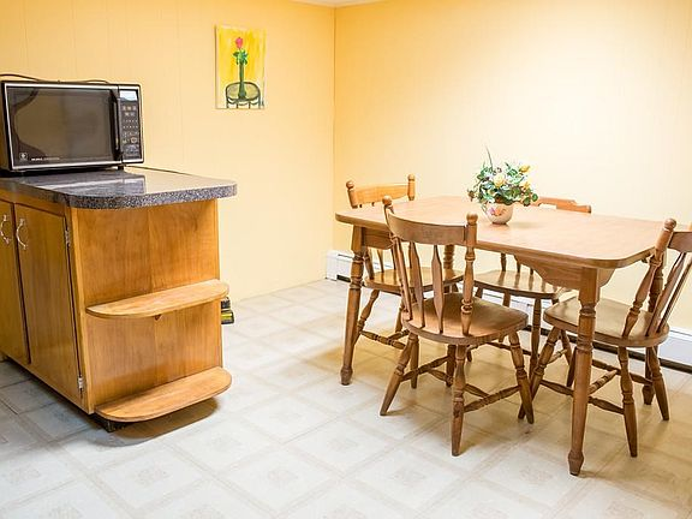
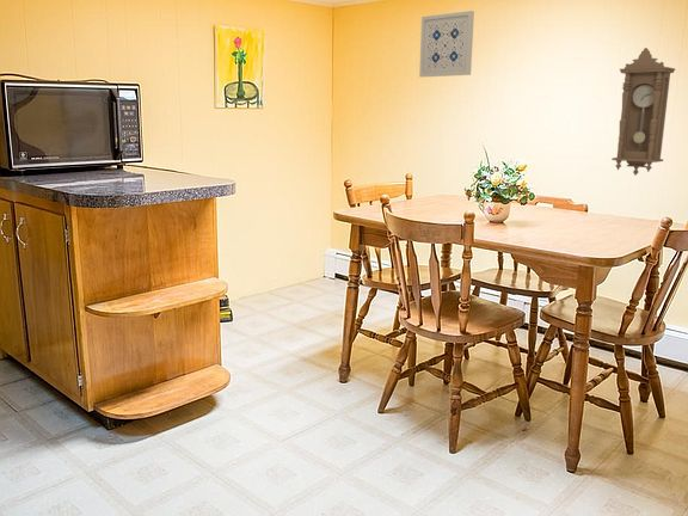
+ wall art (446, 44)
+ pendulum clock (641, 112)
